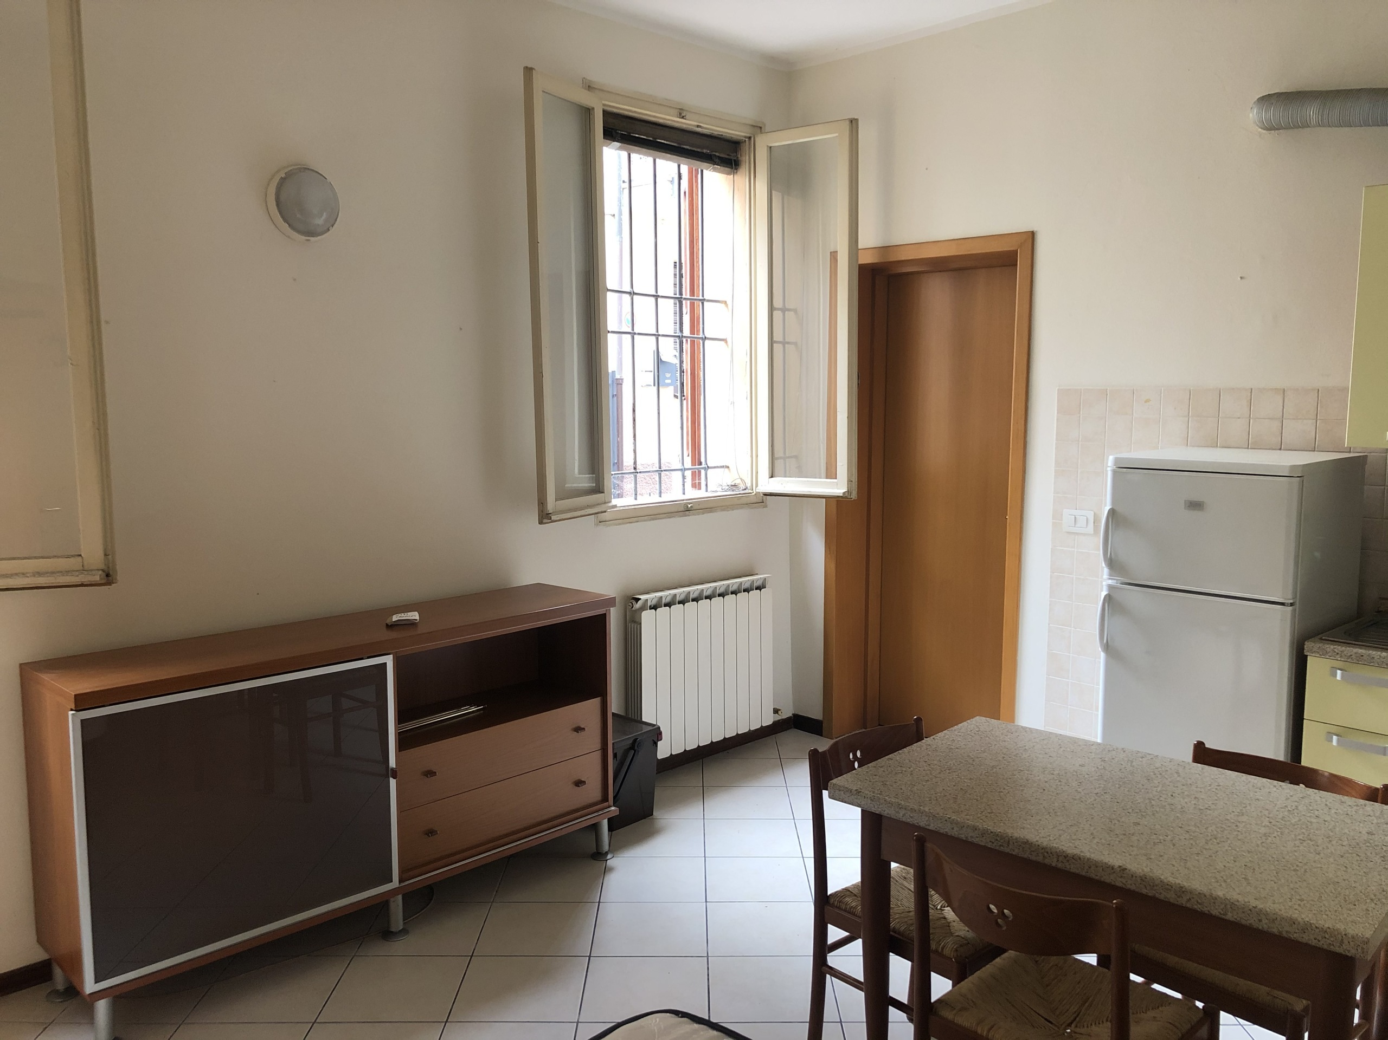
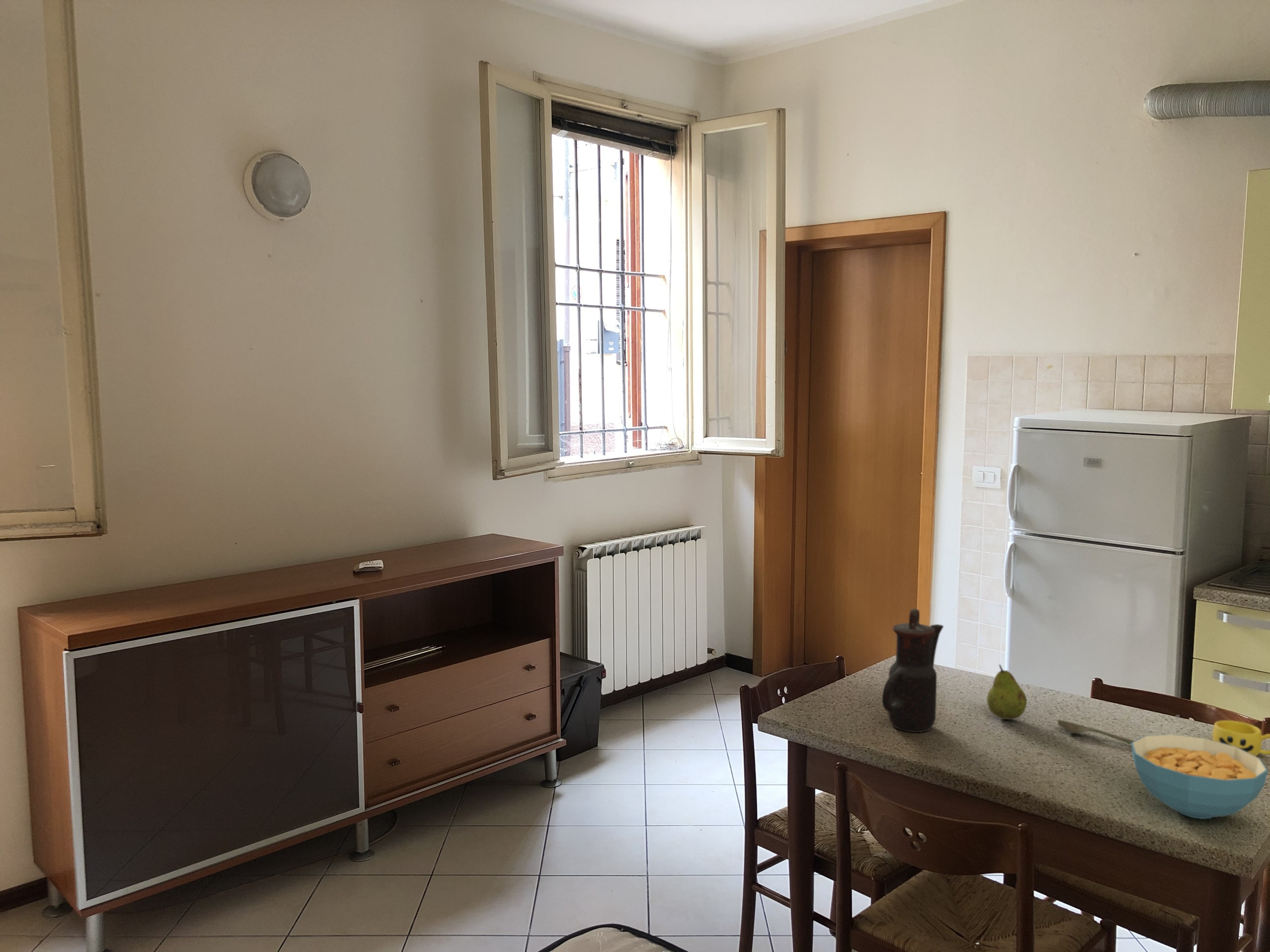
+ spoon (1108, 736)
+ cereal bowl (1195, 783)
+ fruit (1007, 691)
+ cup (1245, 741)
+ teapot (913, 667)
